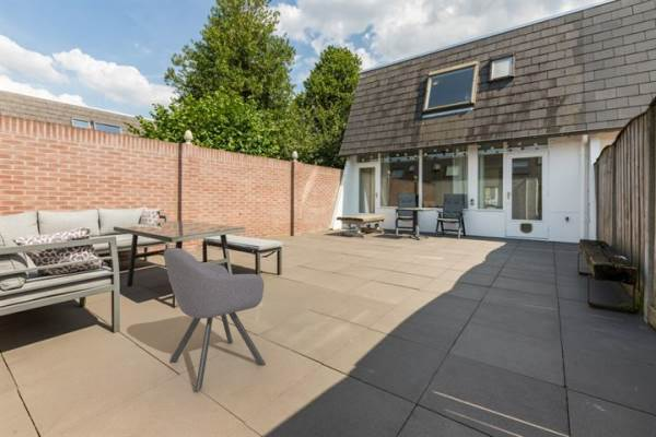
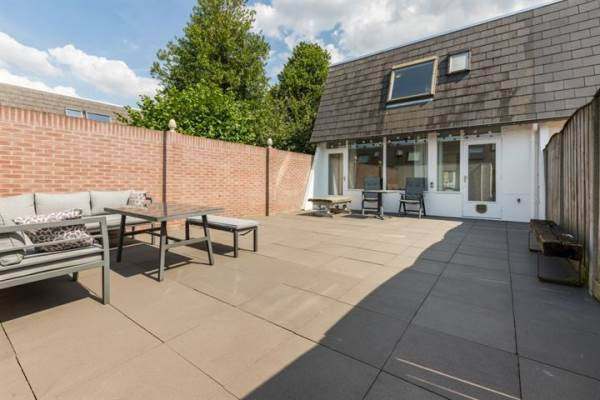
- chair (210, 305)
